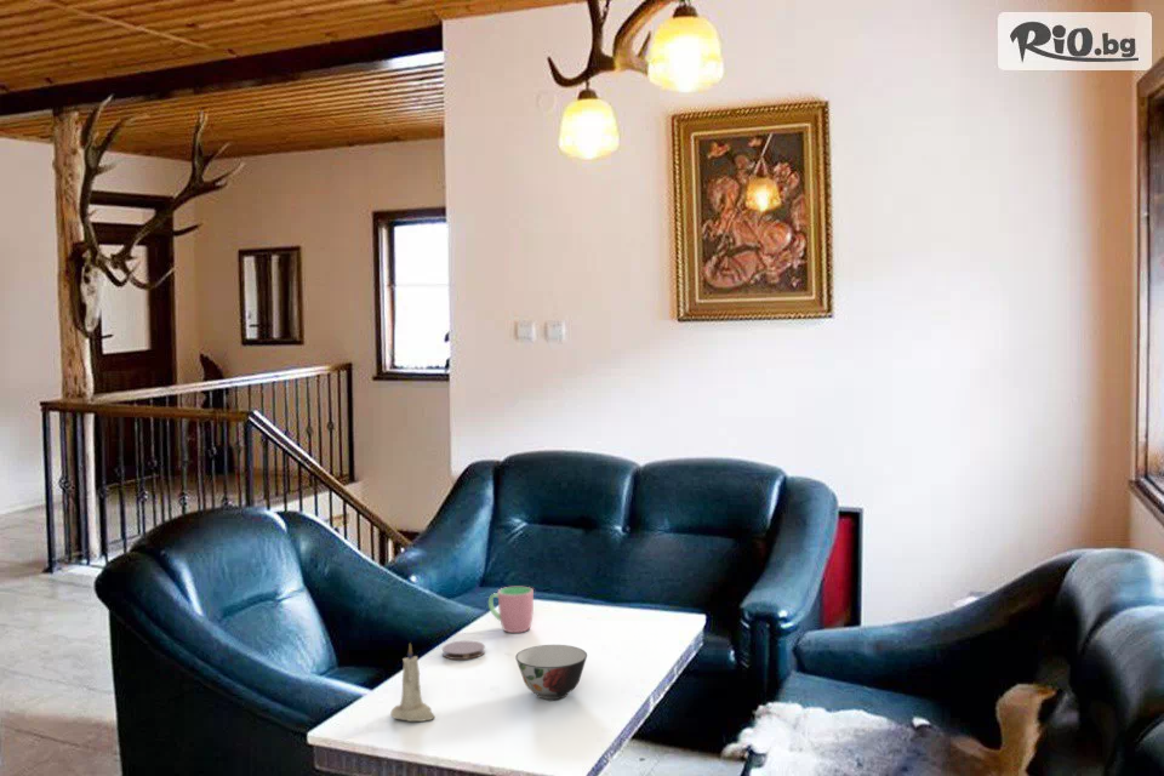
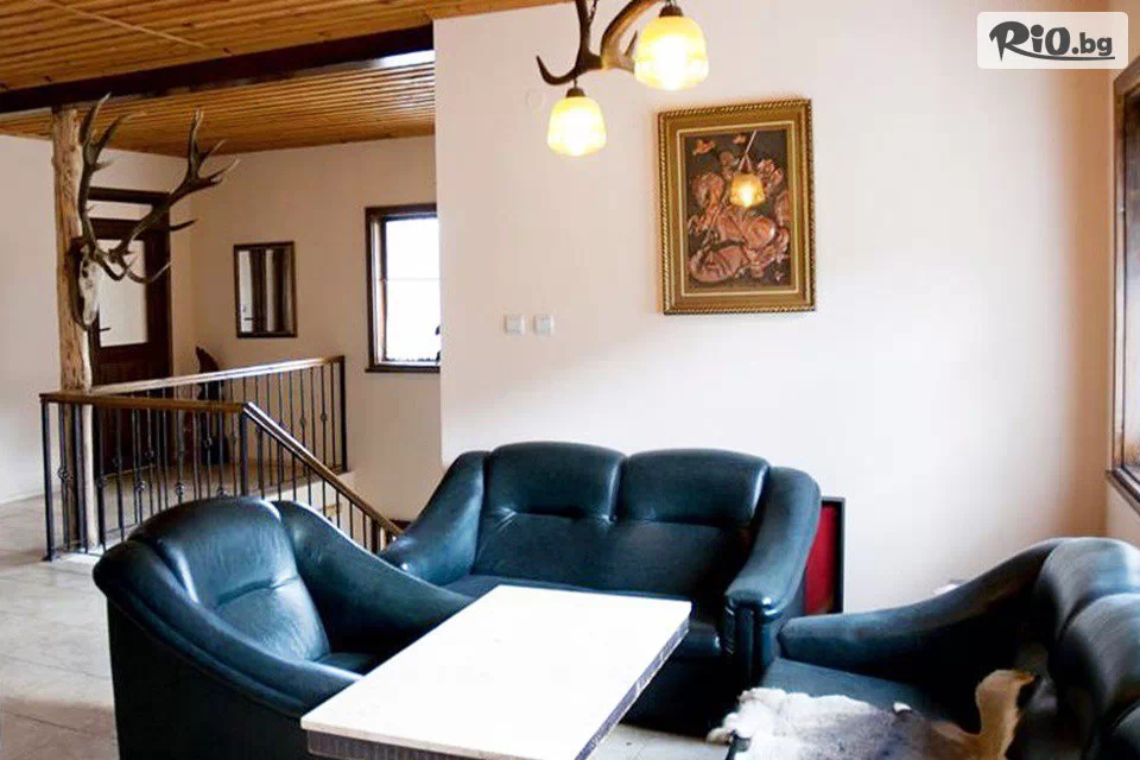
- cup (510, 609)
- coaster (463, 650)
- soup bowl (552, 674)
- candle (412, 679)
